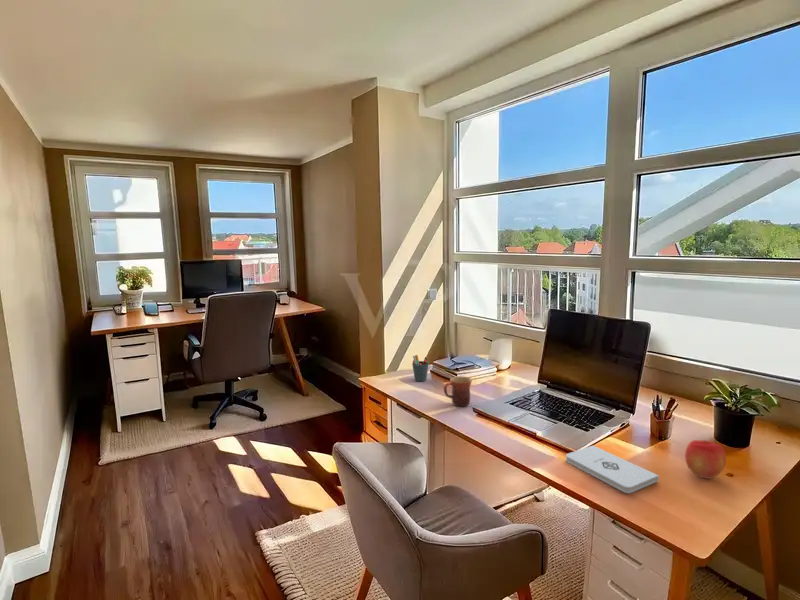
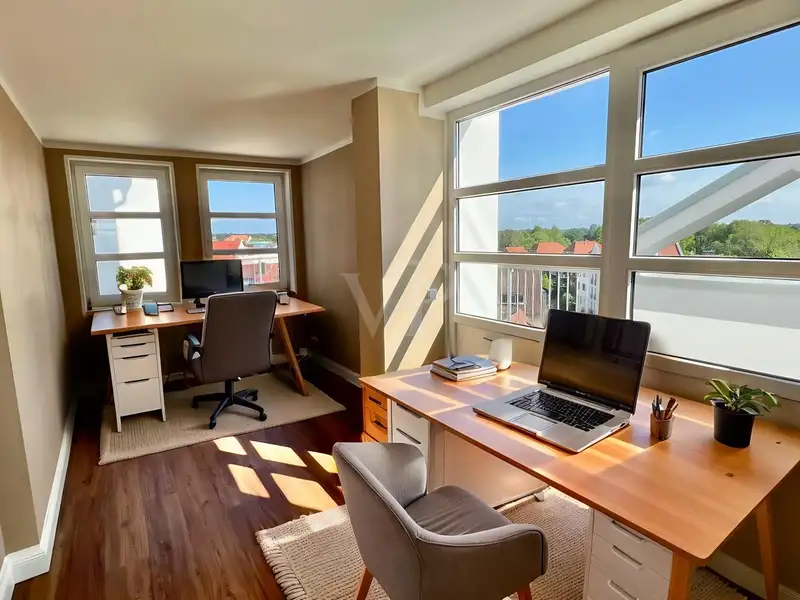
- mug (457, 392)
- apple (704, 458)
- pen holder (420, 366)
- notepad (608, 467)
